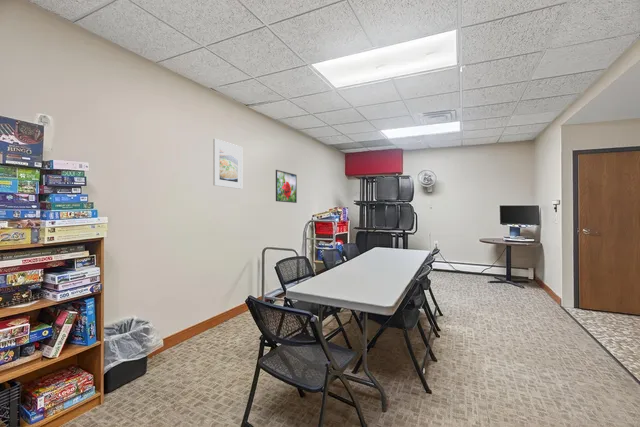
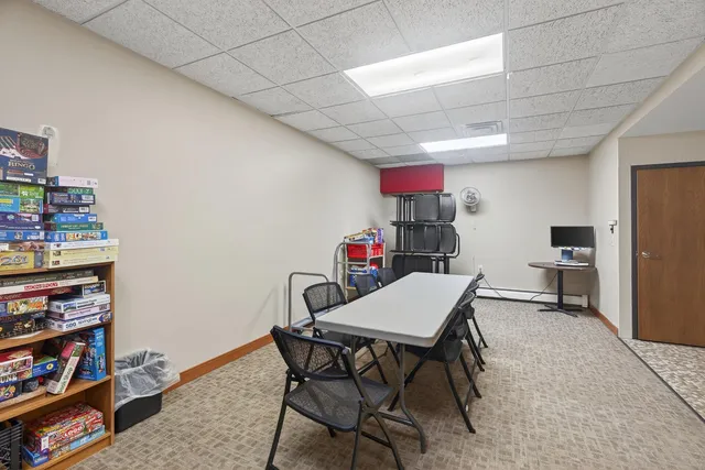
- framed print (228, 165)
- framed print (286, 187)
